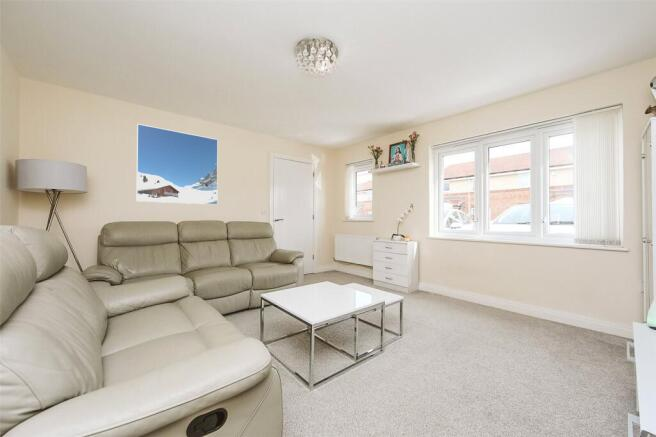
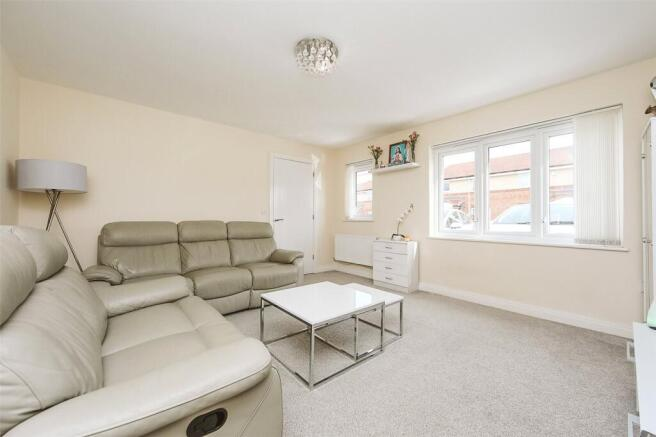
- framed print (180, 167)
